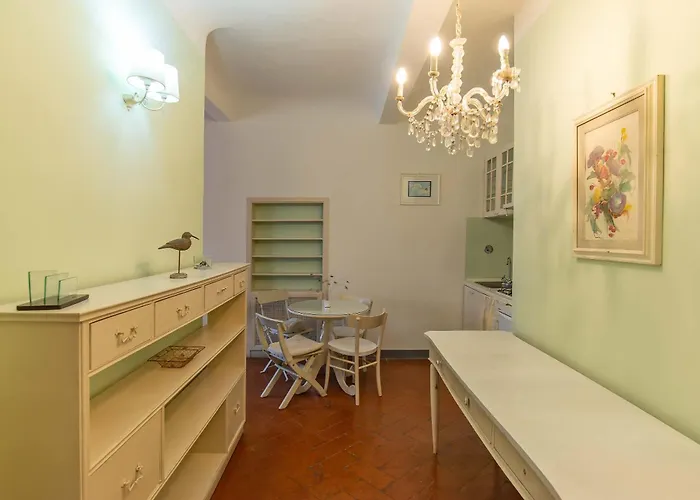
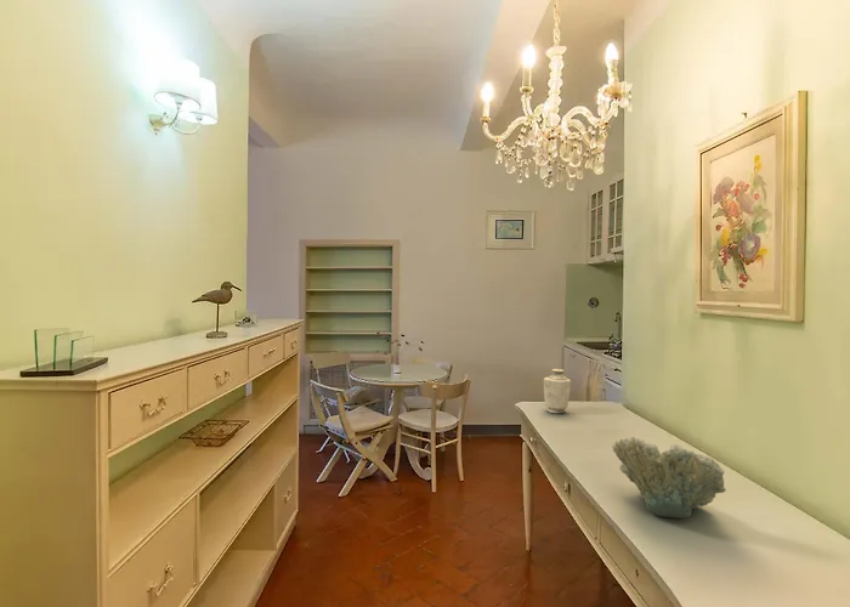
+ vase (556, 390)
+ decorative bowl (663, 471)
